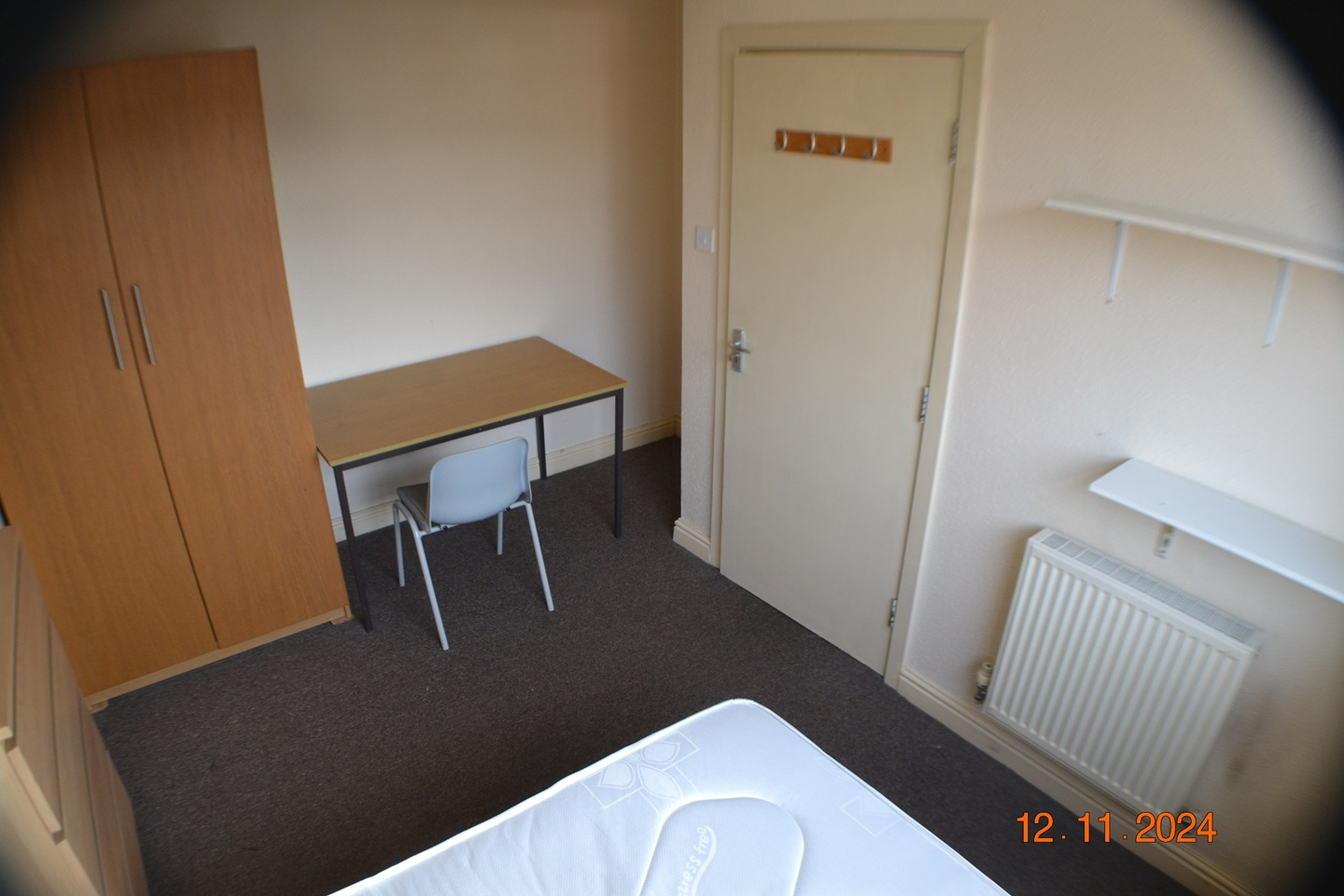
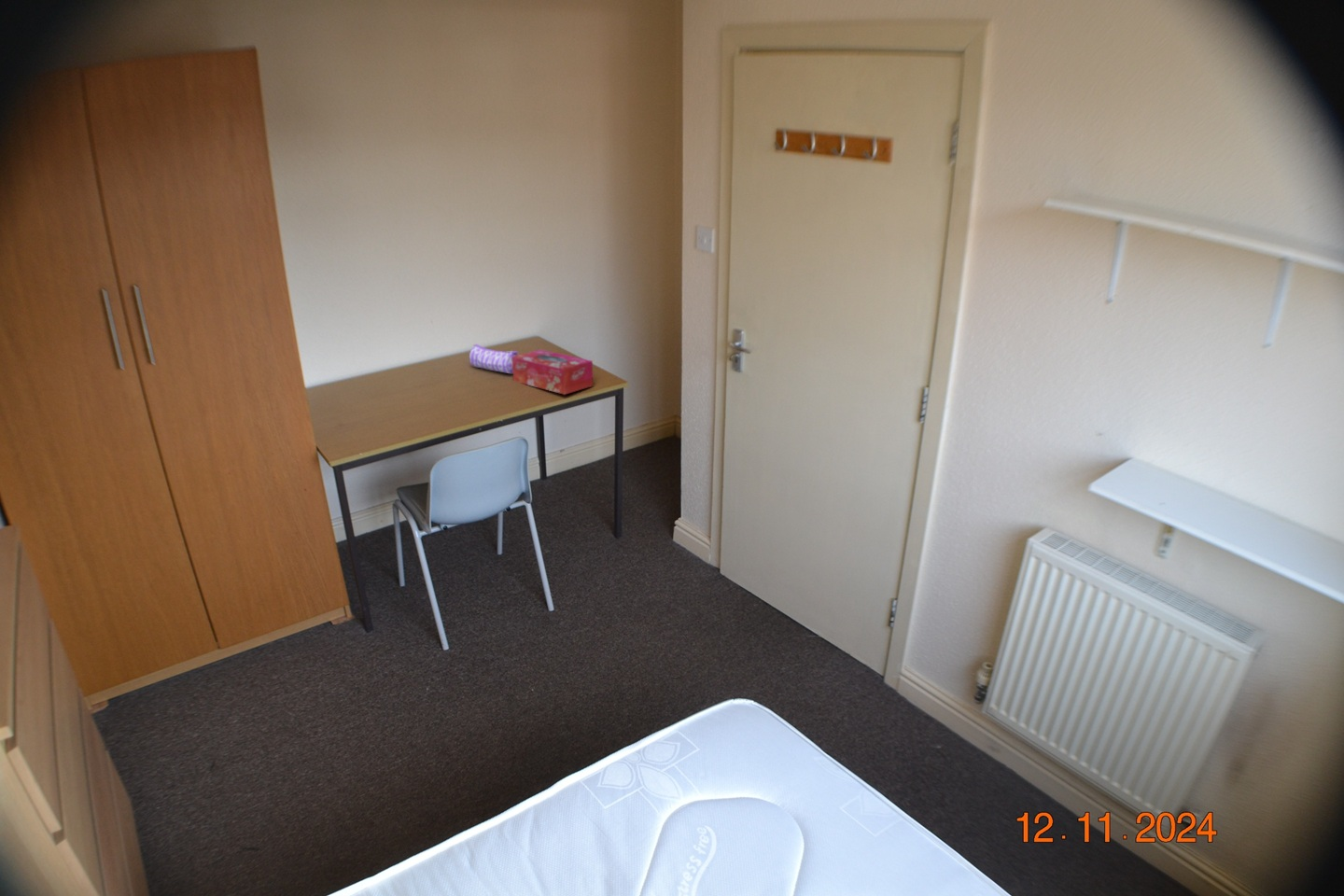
+ tissue box (552, 371)
+ pencil case (495, 358)
